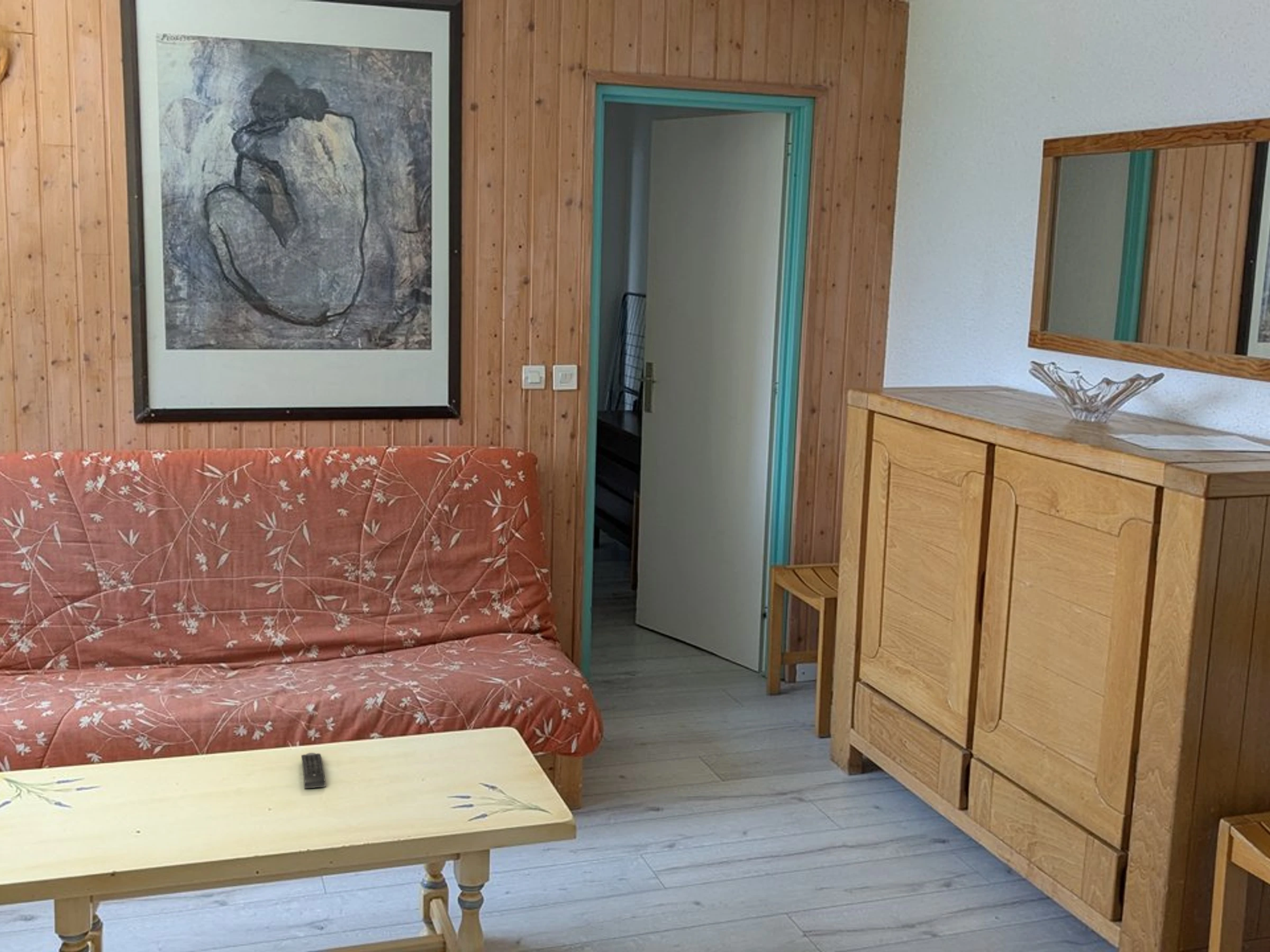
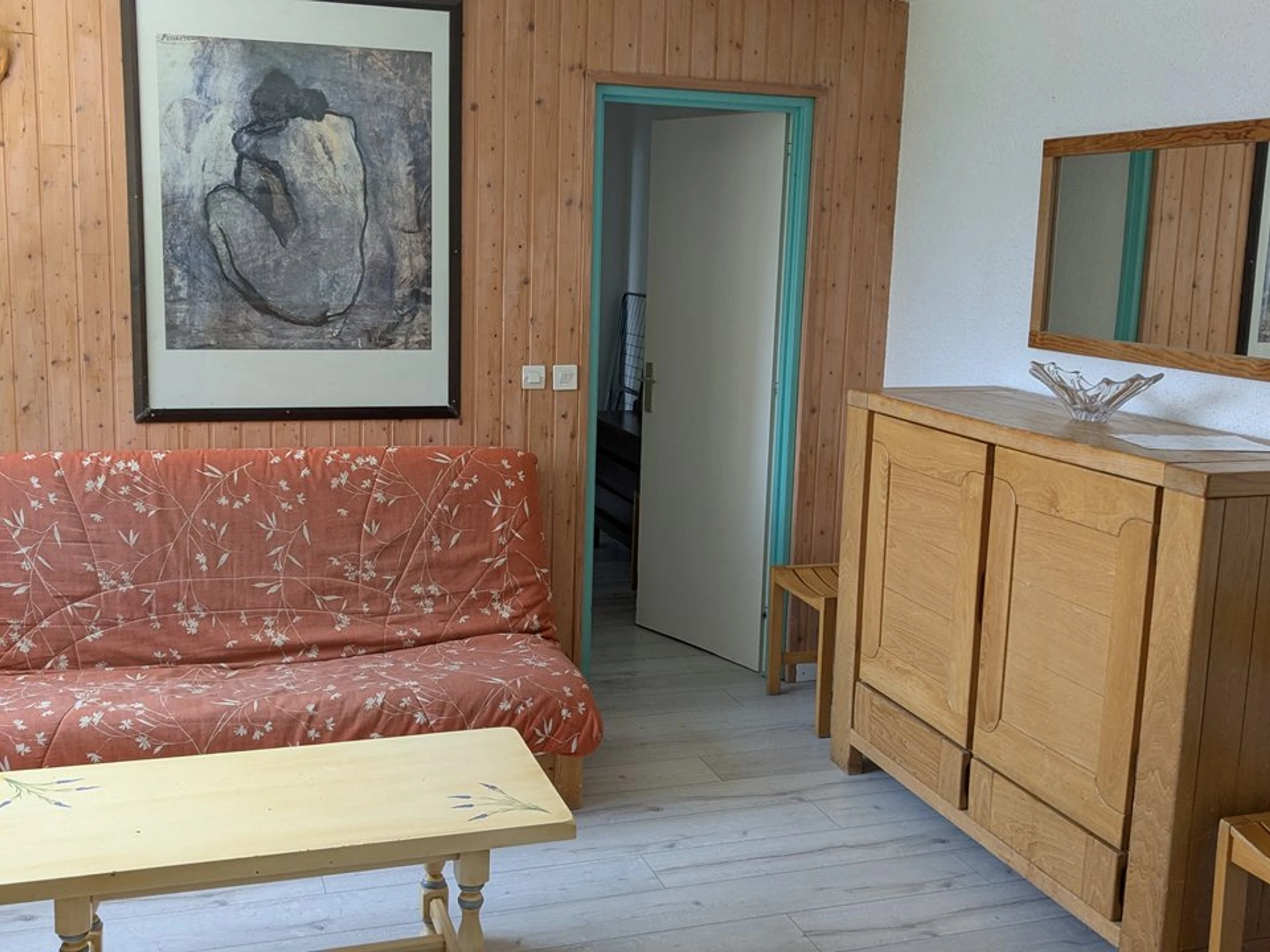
- remote control (312, 768)
